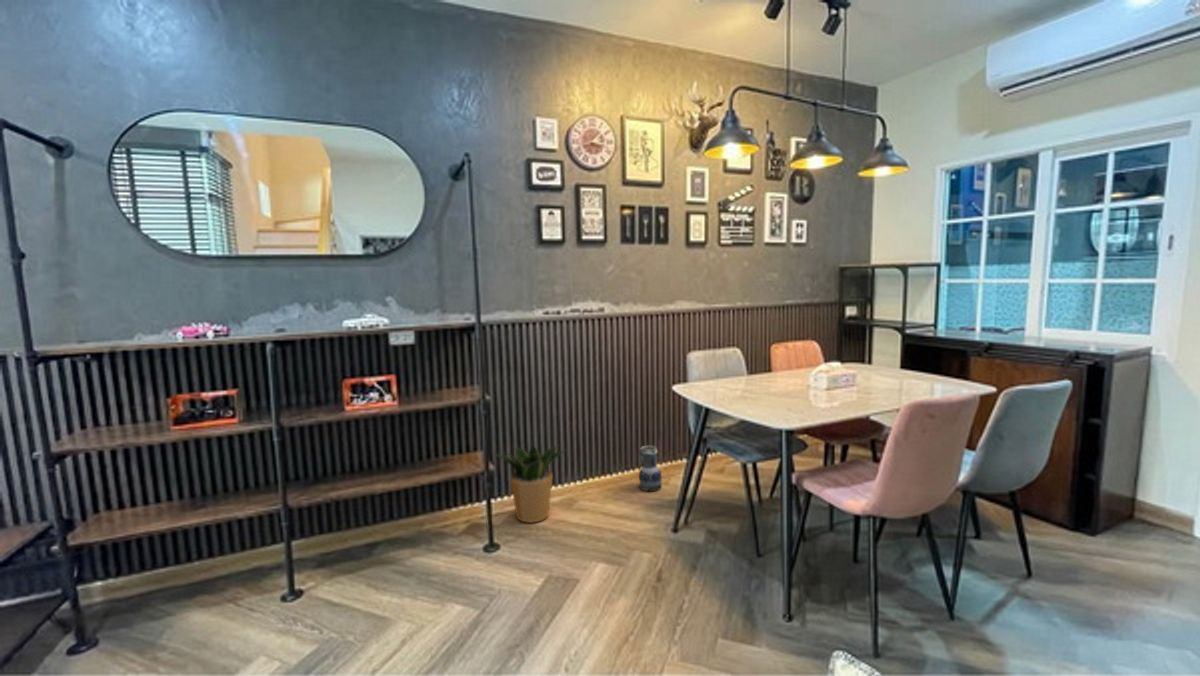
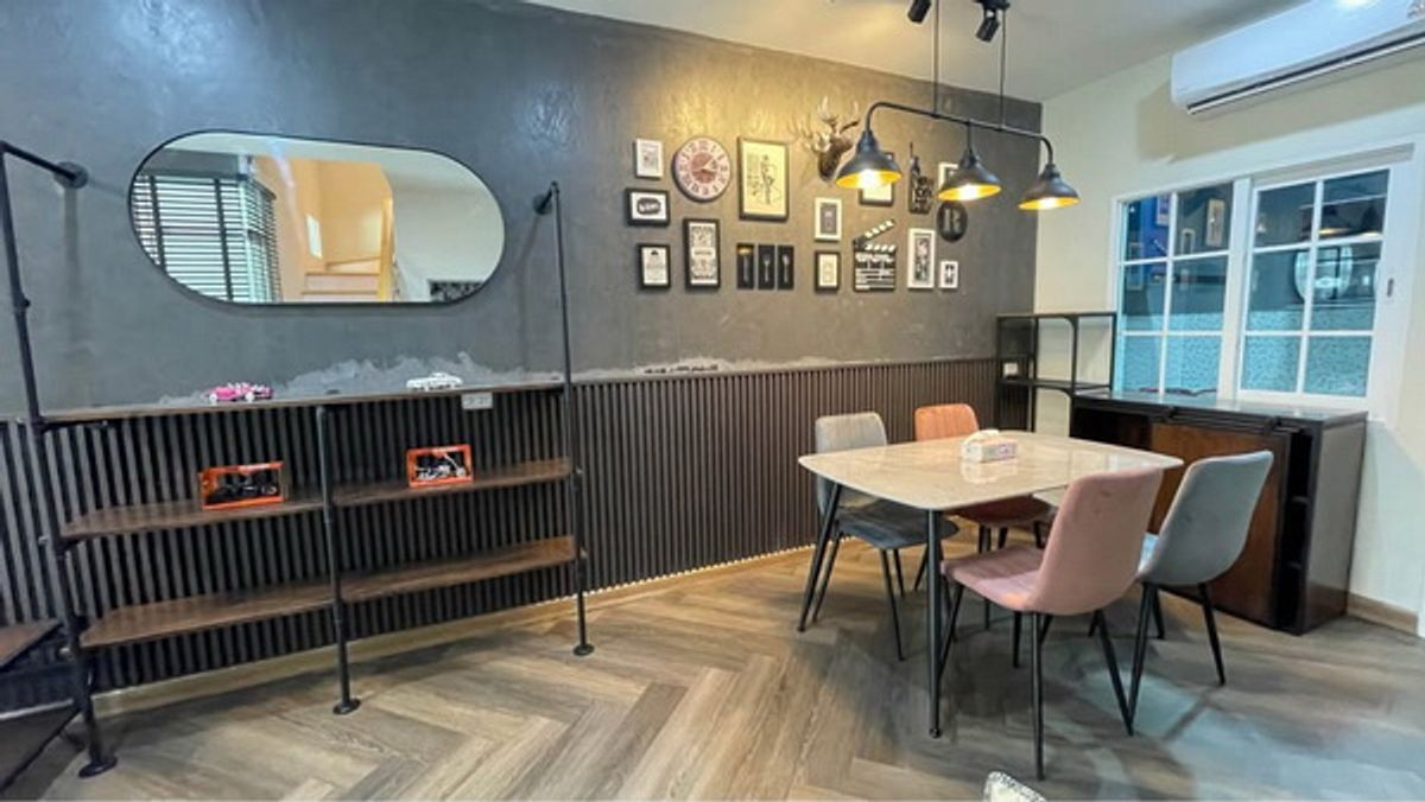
- ceramic jug (648, 466)
- potted plant (533, 481)
